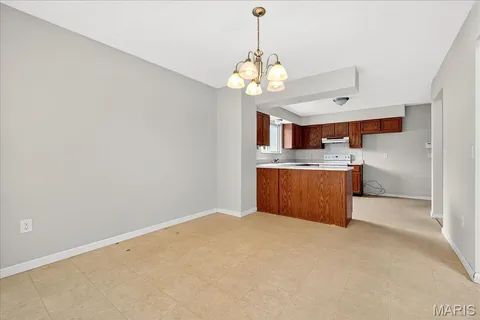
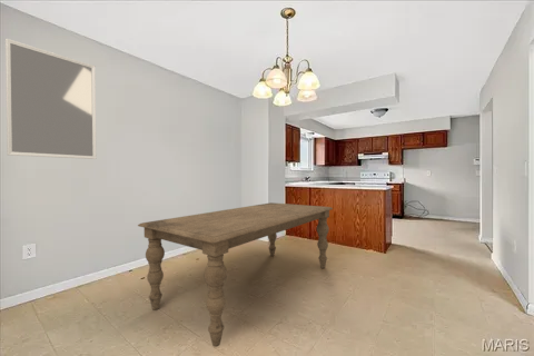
+ home mirror (56, 106)
+ dining table (251, 240)
